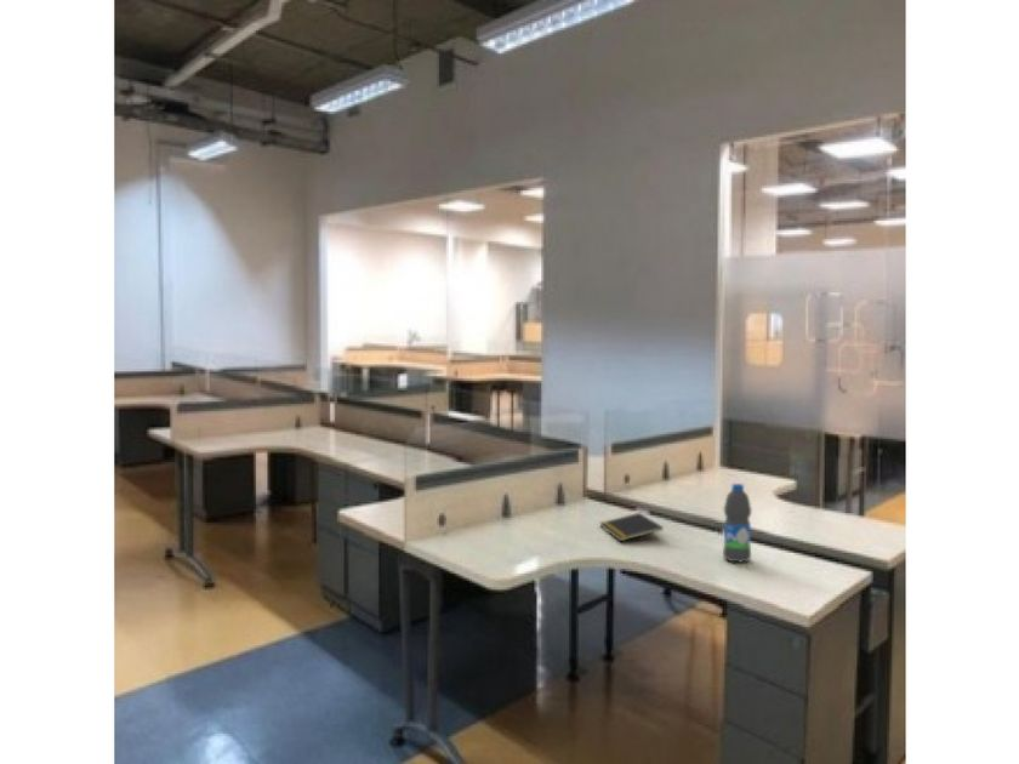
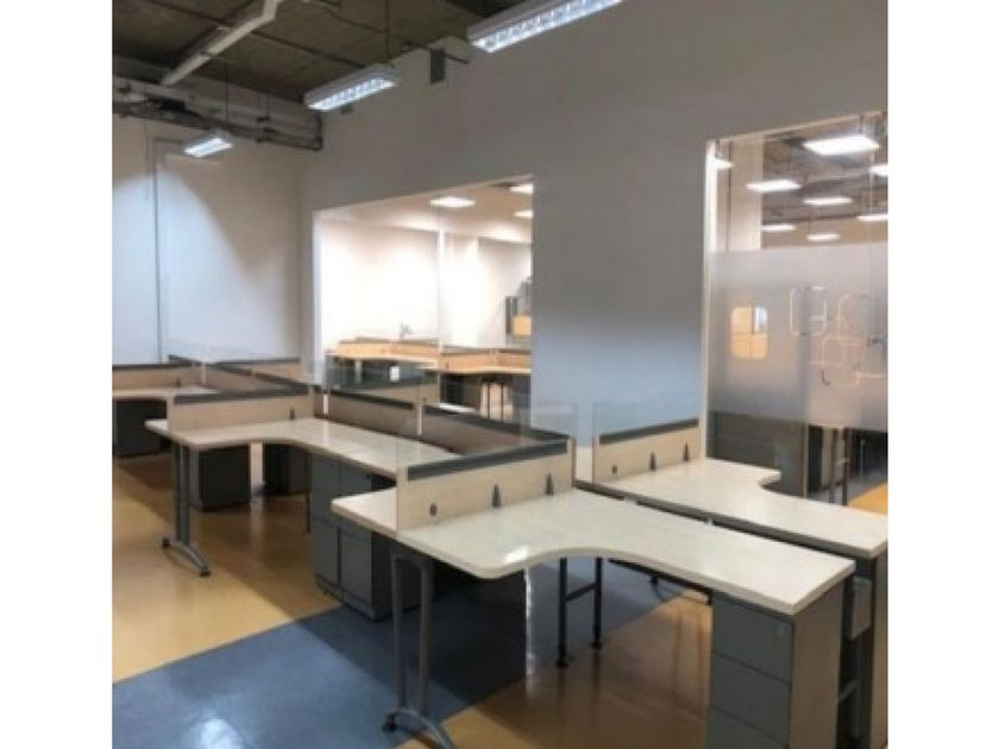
- water bottle (736, 521)
- notepad (630, 526)
